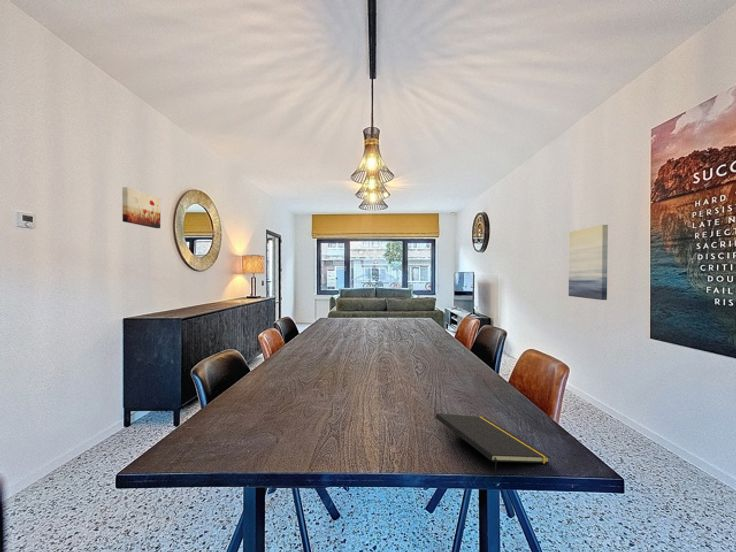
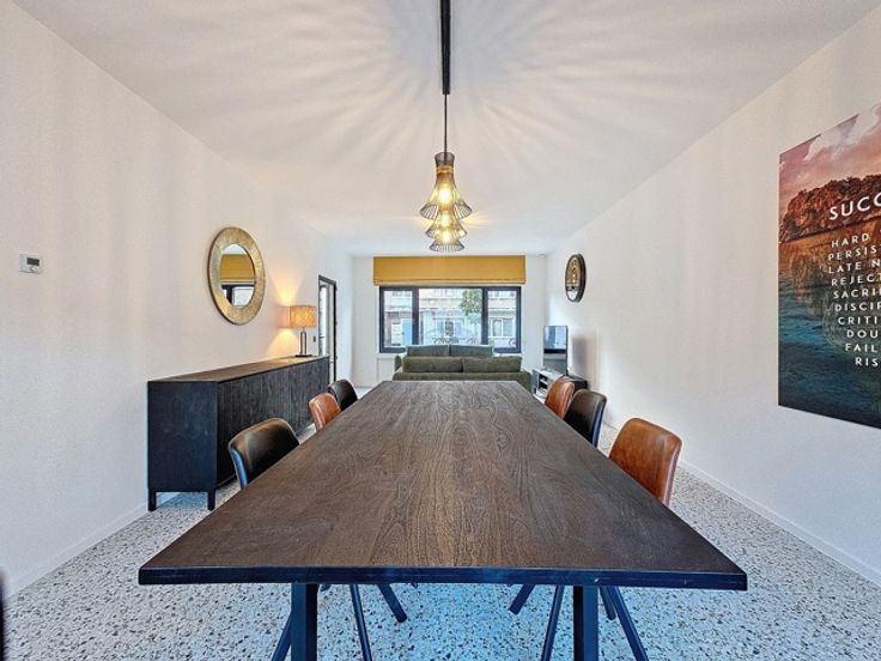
- wall art (142, 209)
- notepad (487, 435)
- wall art (586, 263)
